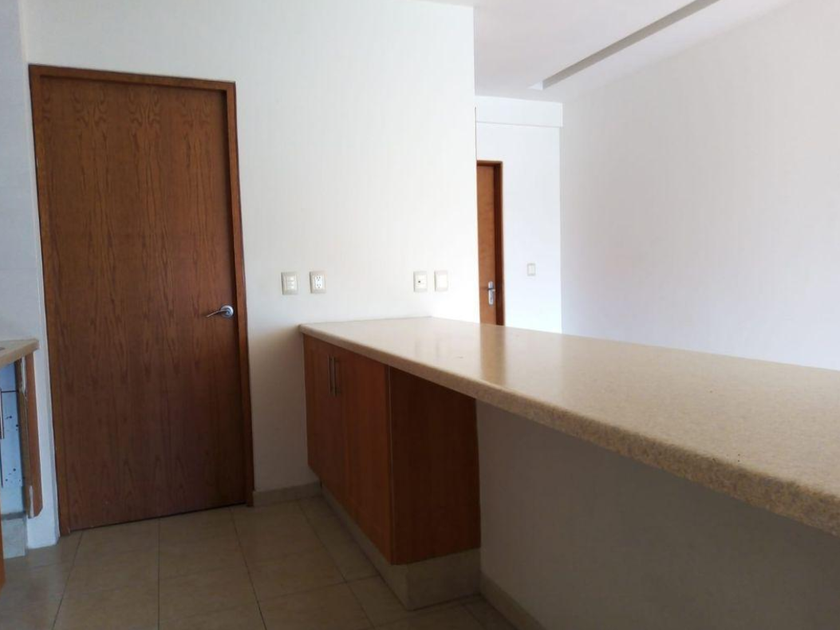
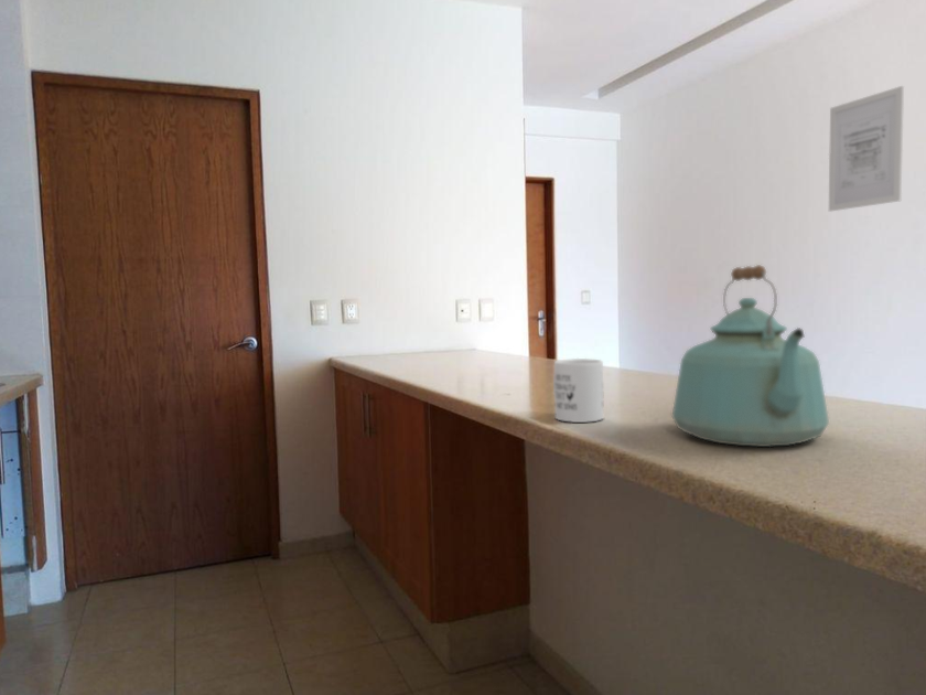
+ wall art (863, 152)
+ kettle (754, 352)
+ mug (573, 387)
